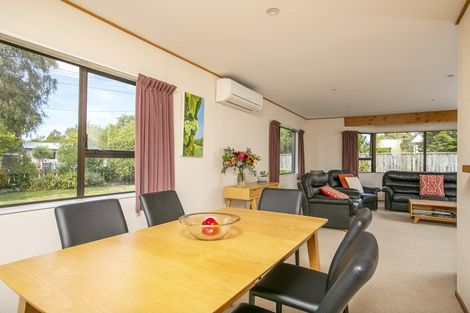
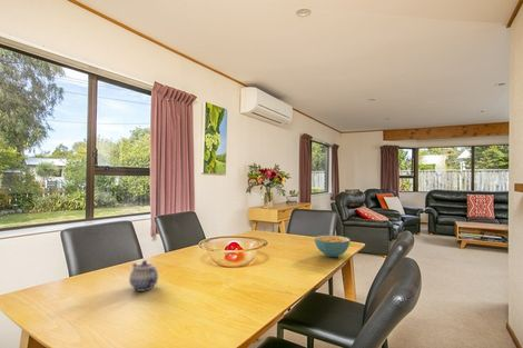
+ teapot (144, 274)
+ cereal bowl (332, 247)
